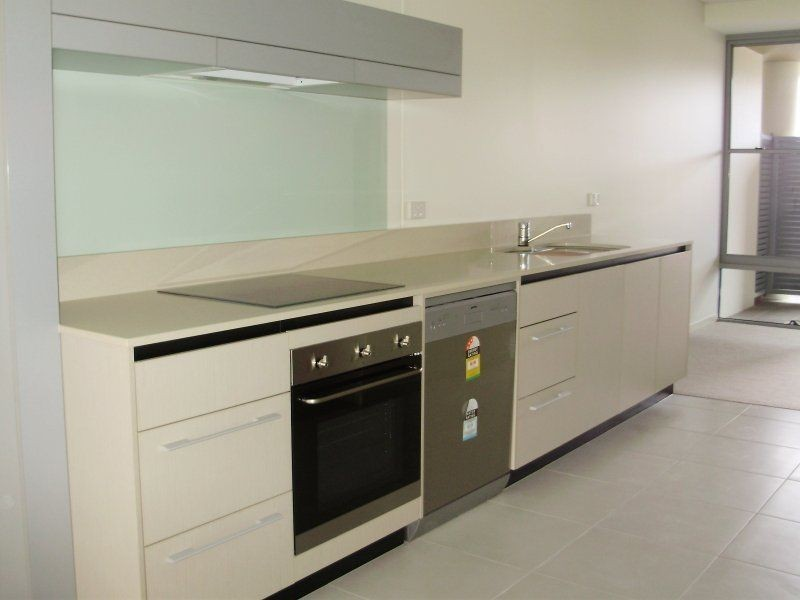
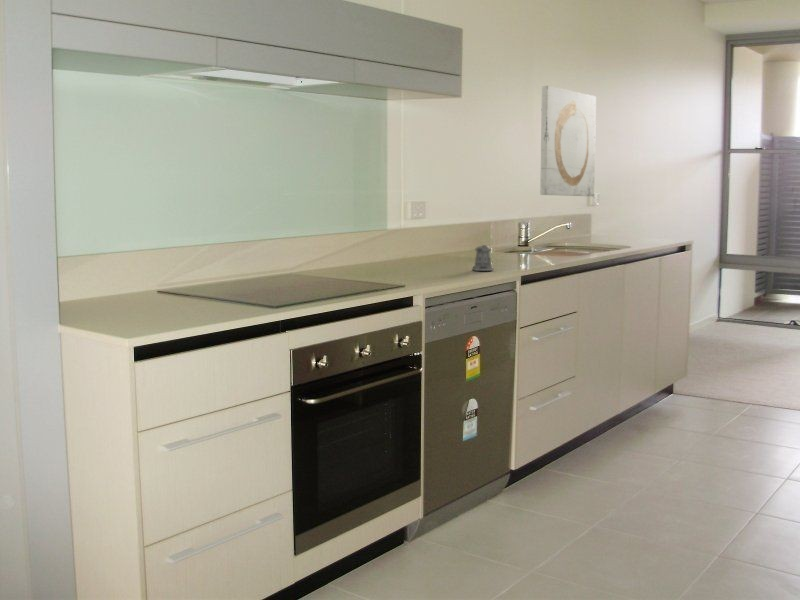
+ wall art (568, 143)
+ pepper shaker (482, 257)
